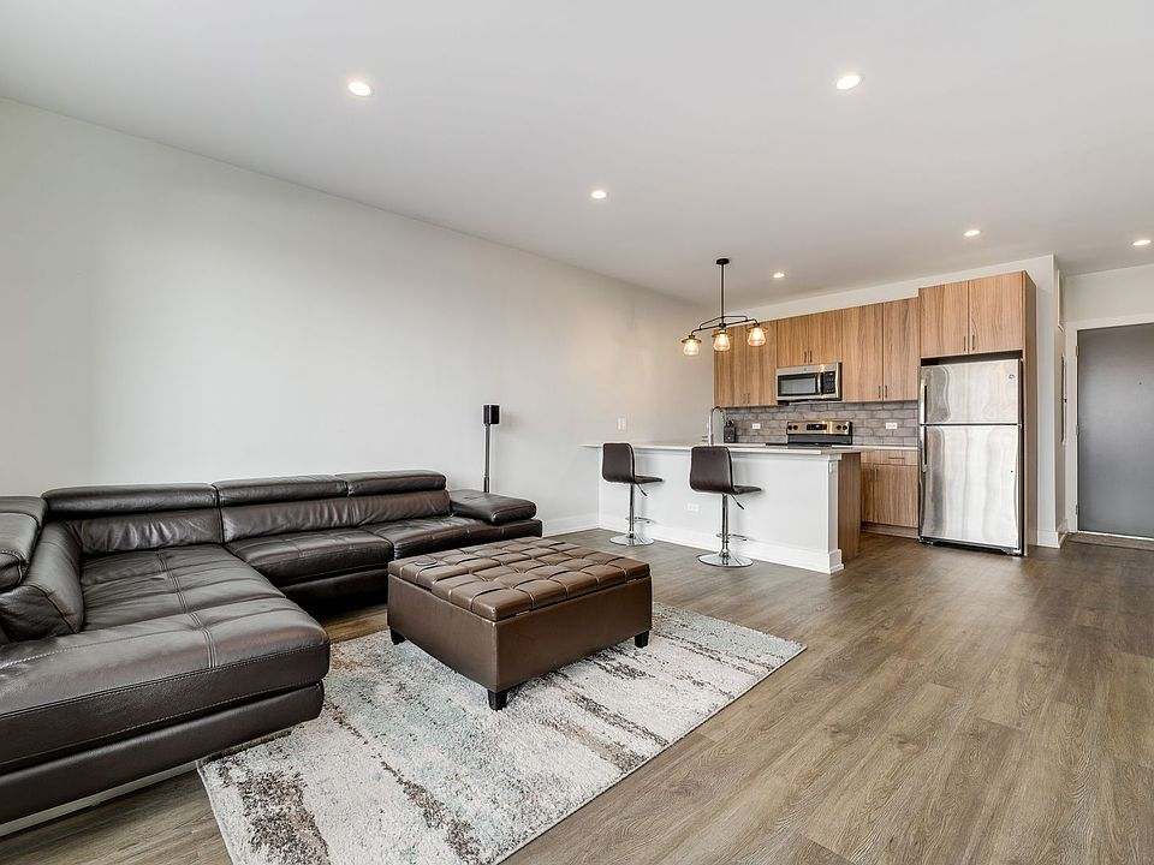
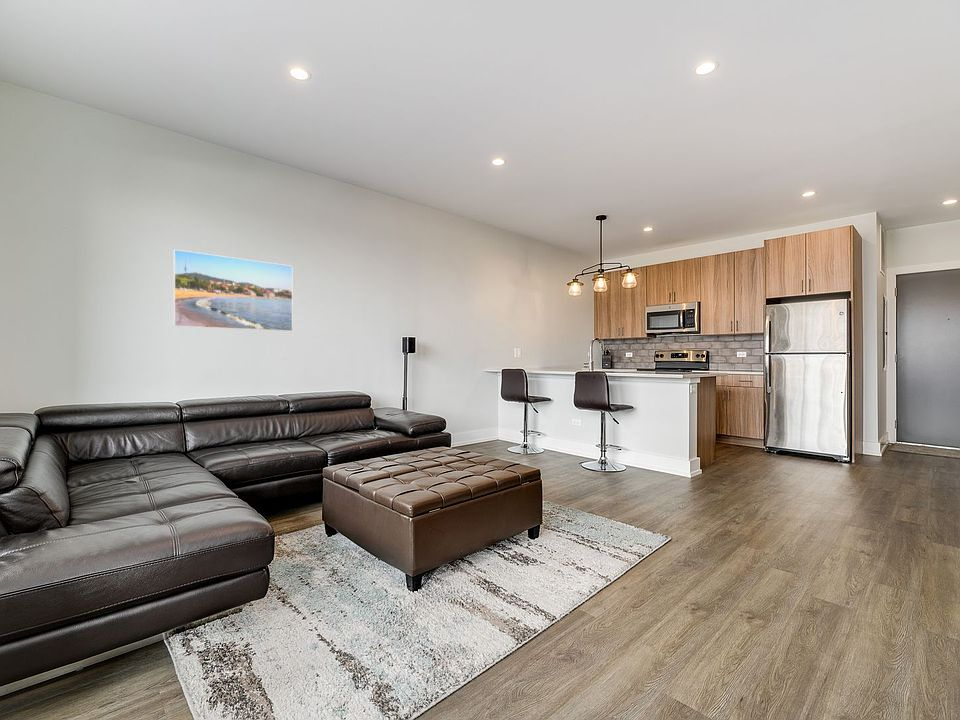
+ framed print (237, 293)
